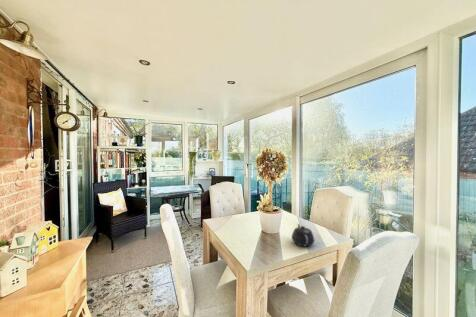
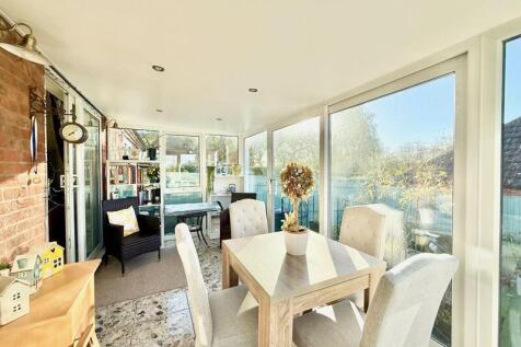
- teapot (302, 234)
